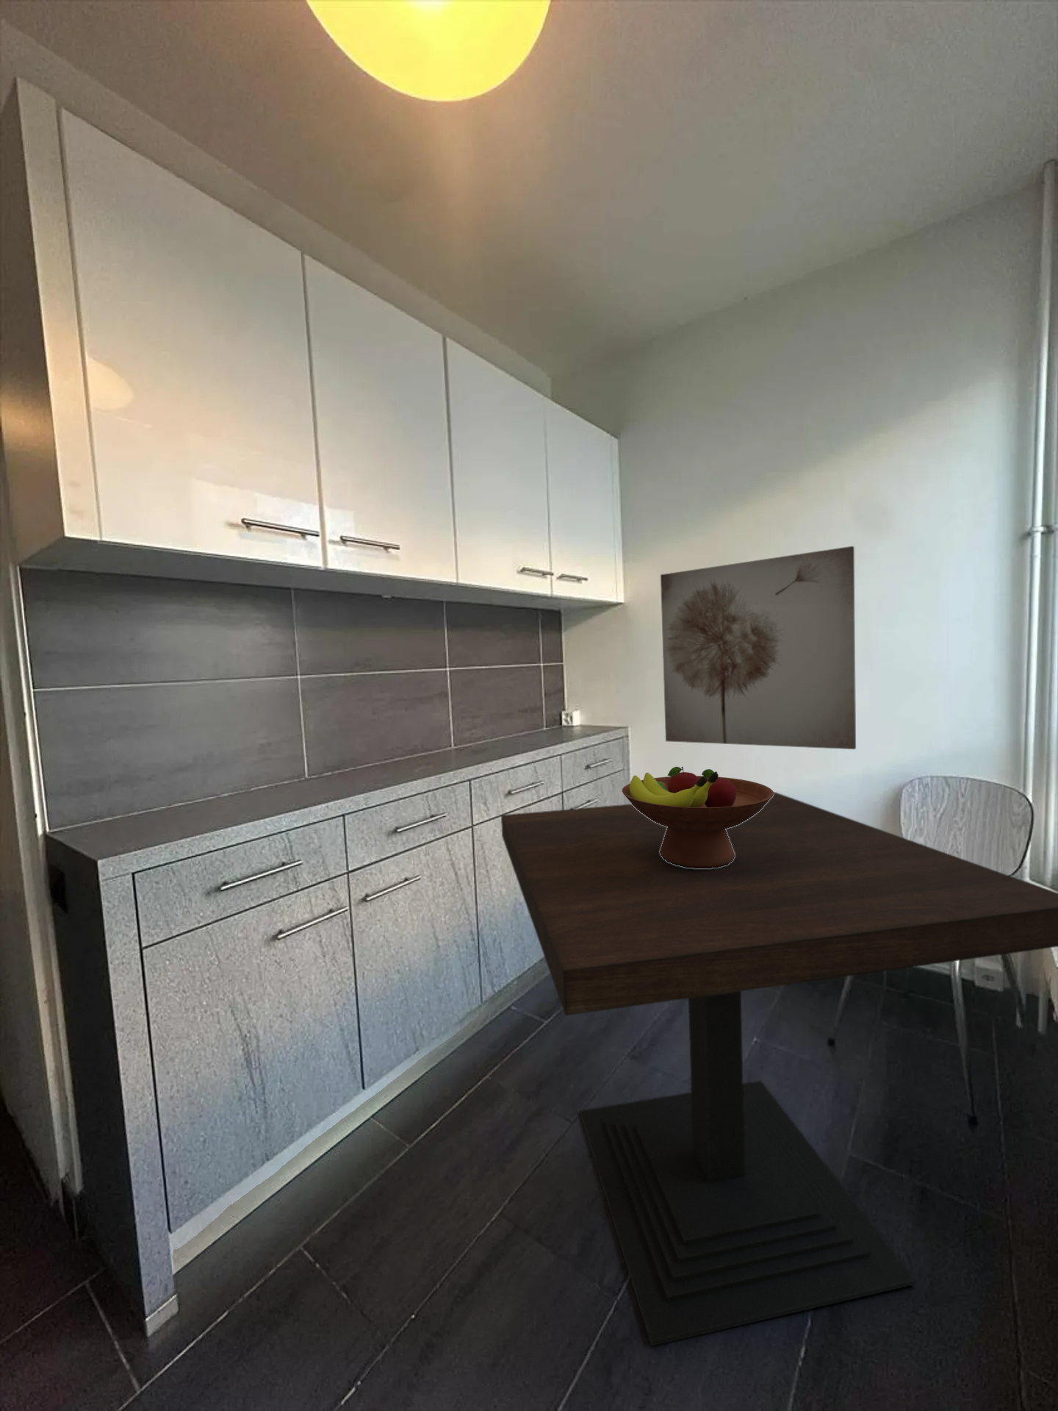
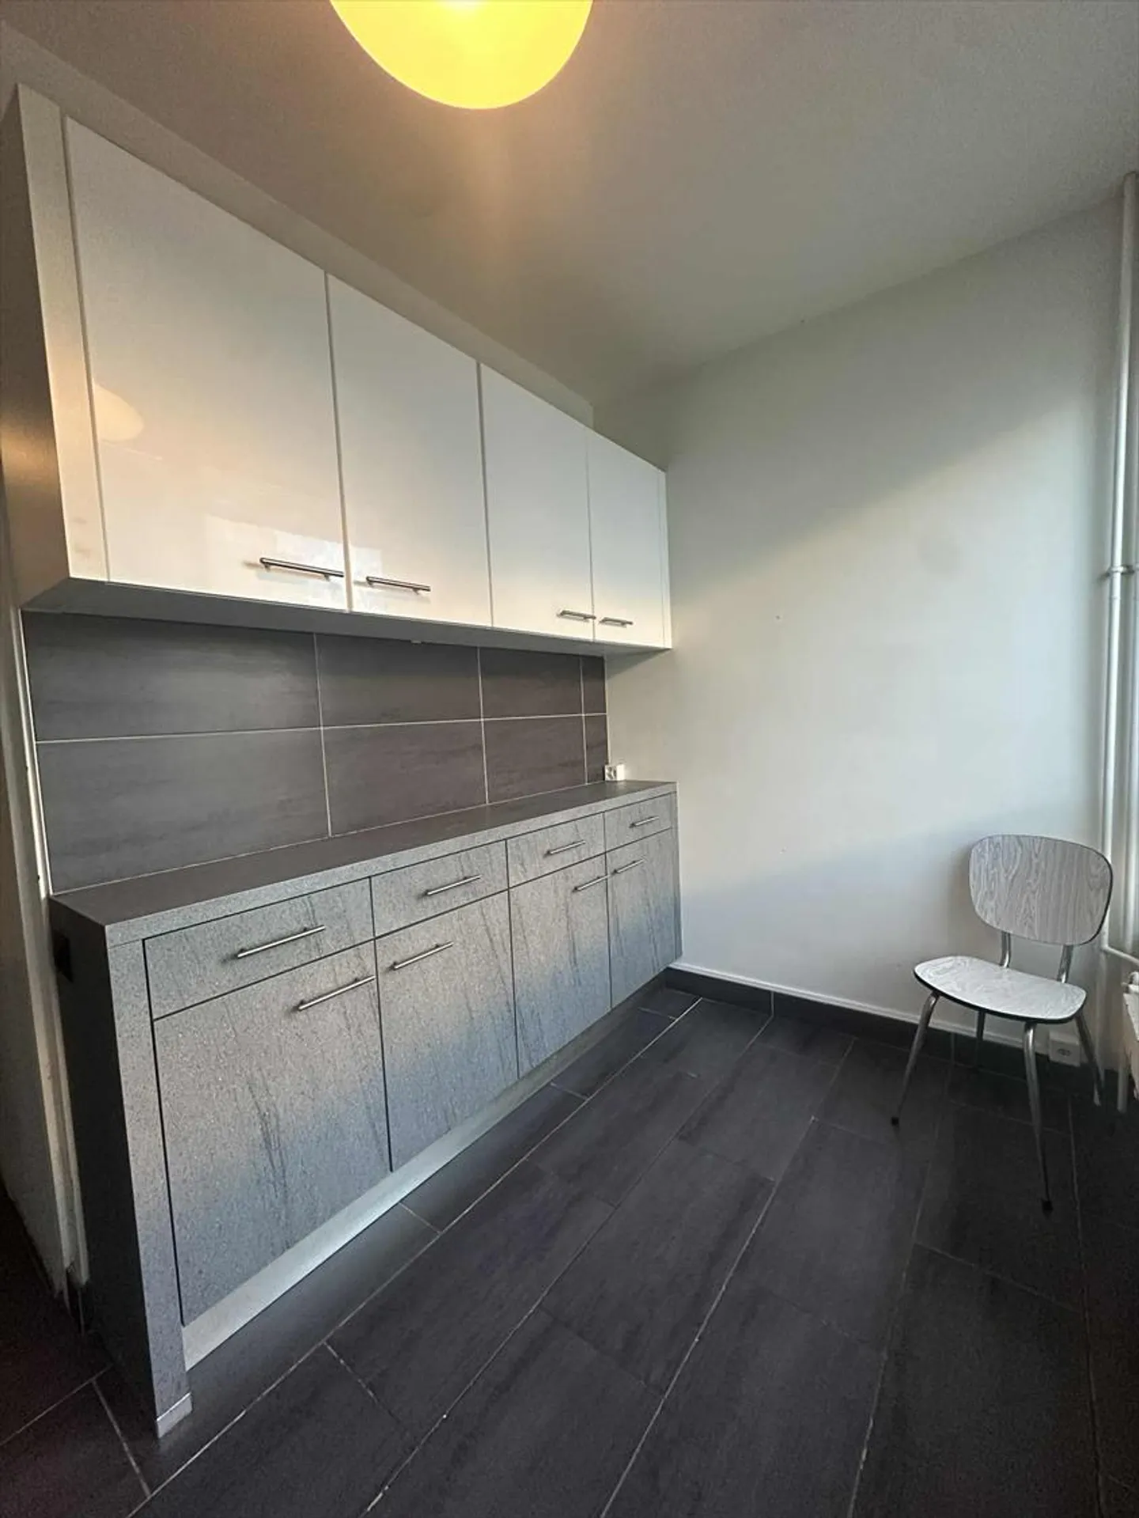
- fruit bowl (695, 809)
- dining table (715, 1018)
- wall art (749, 654)
